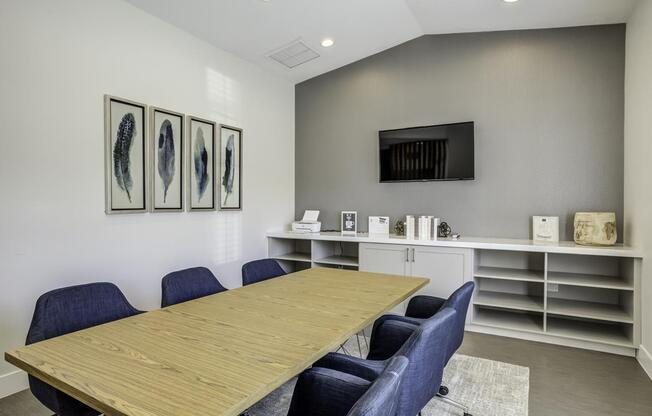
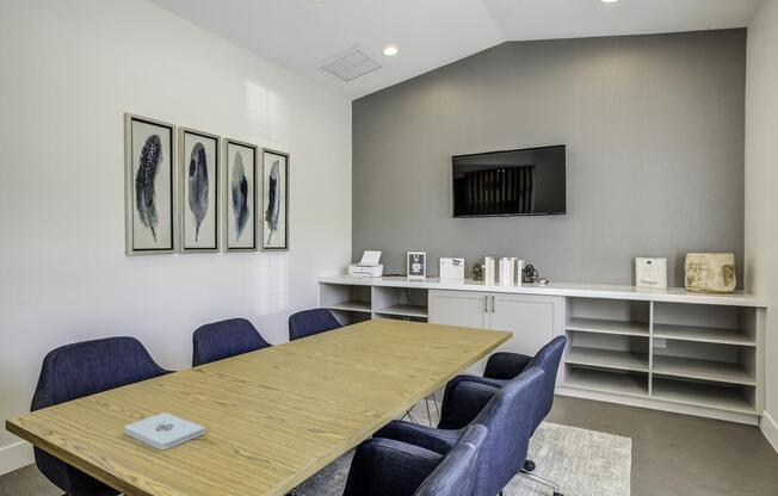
+ notepad (163, 429)
